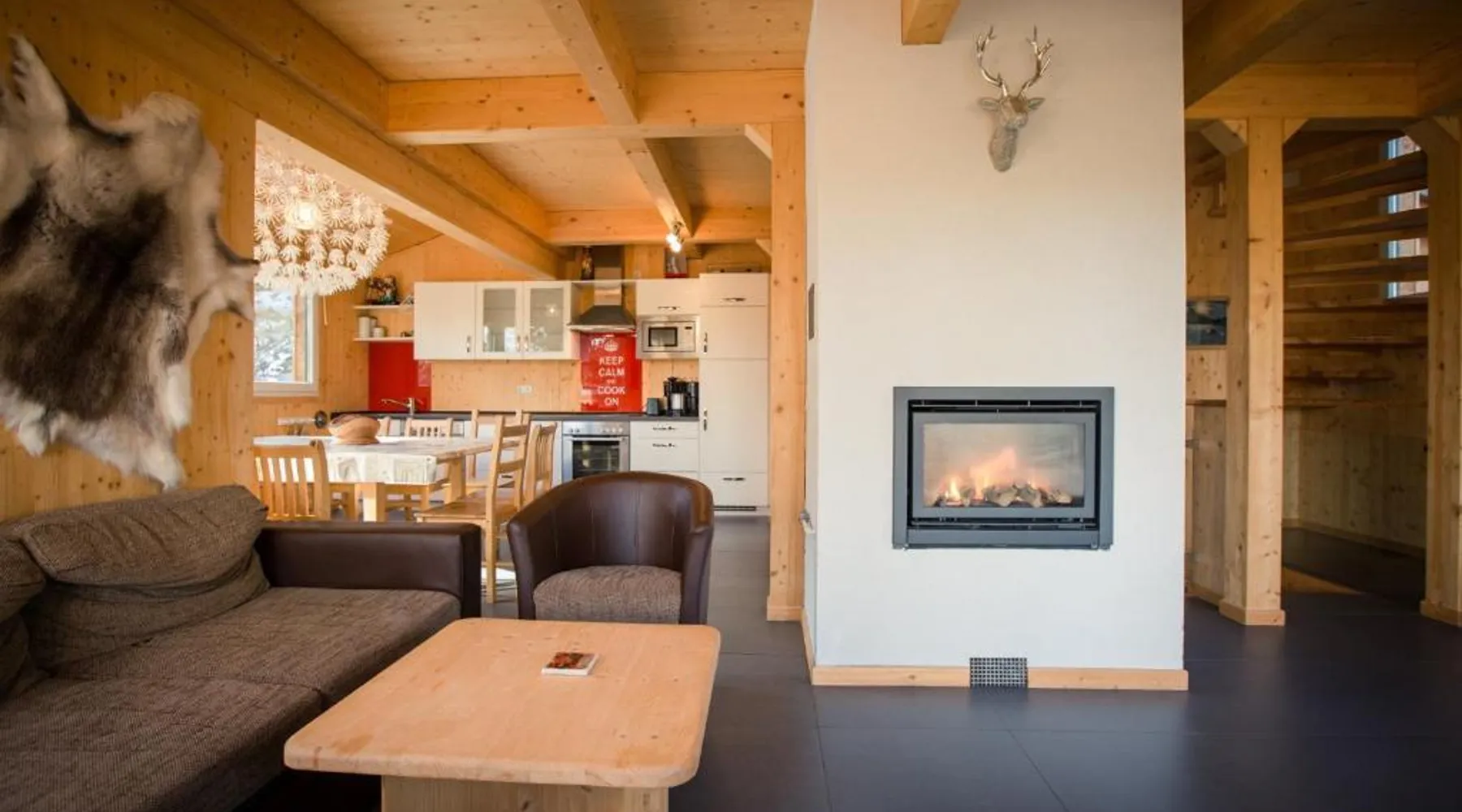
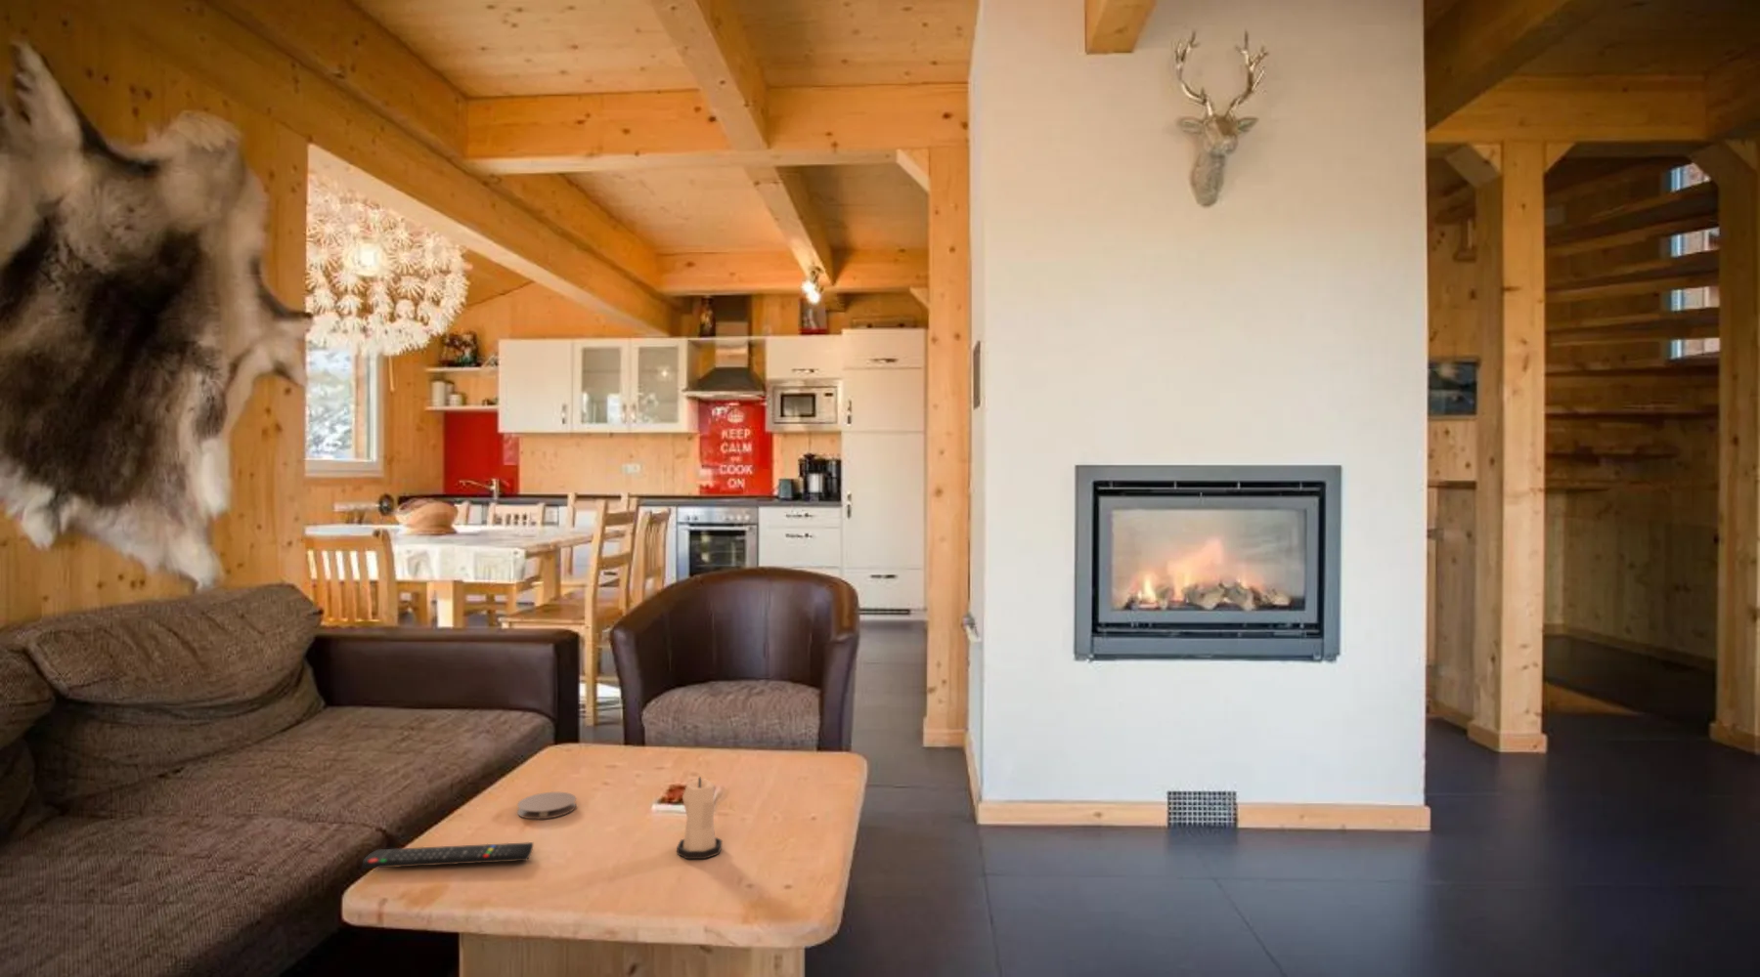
+ candle (699, 813)
+ remote control (448, 857)
+ coaster (547, 805)
